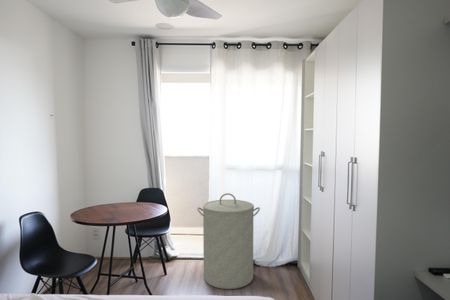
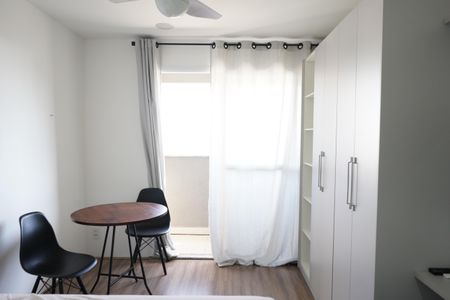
- laundry hamper (228, 235)
